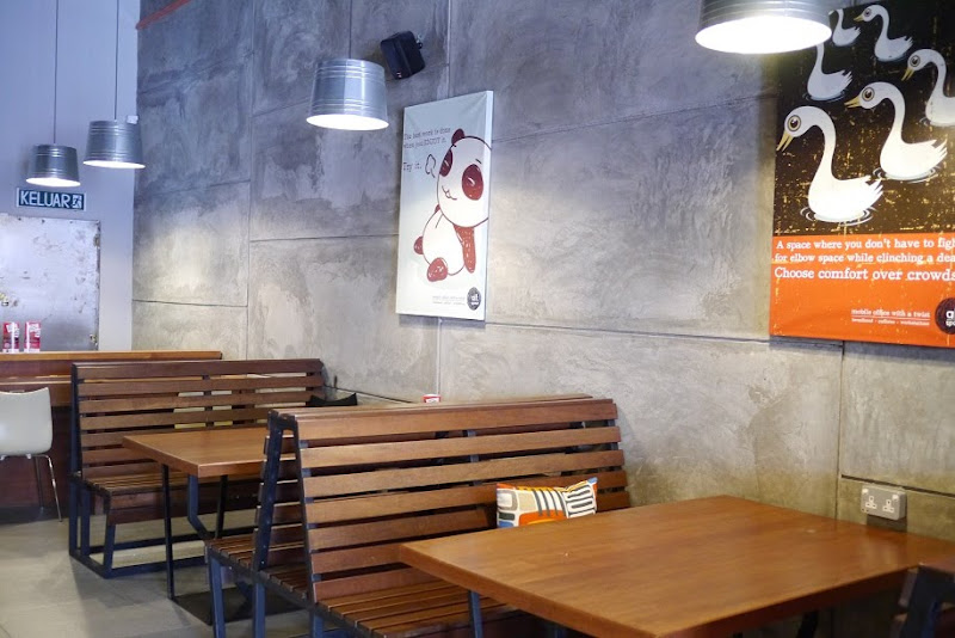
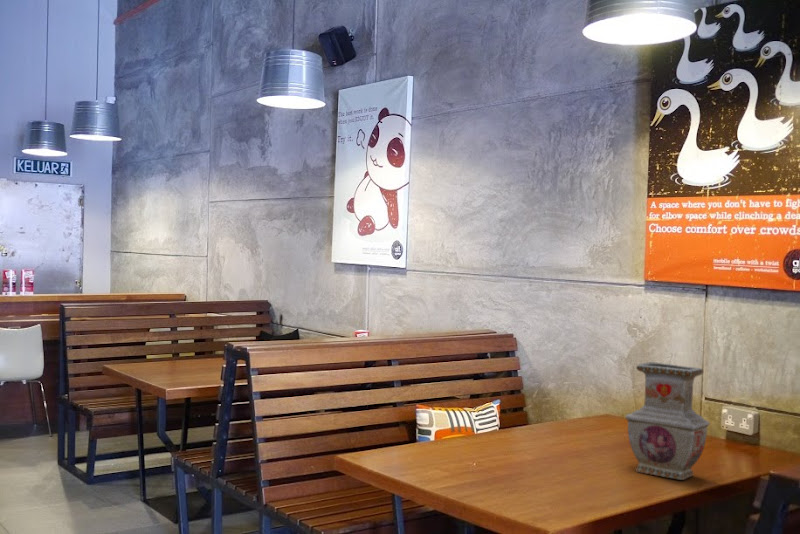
+ vase (667, 419)
